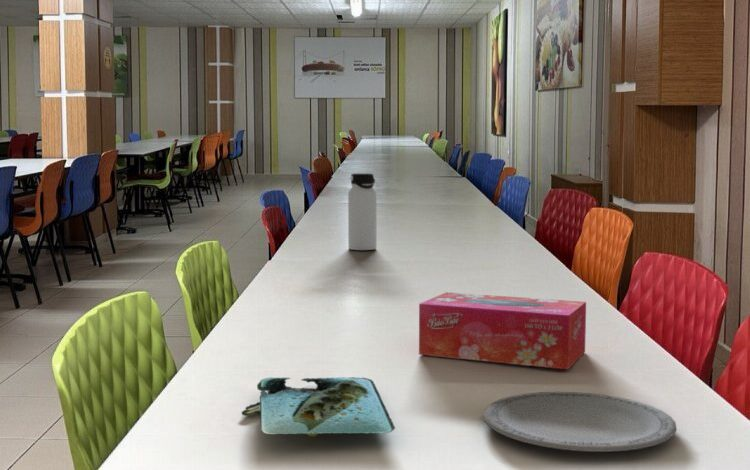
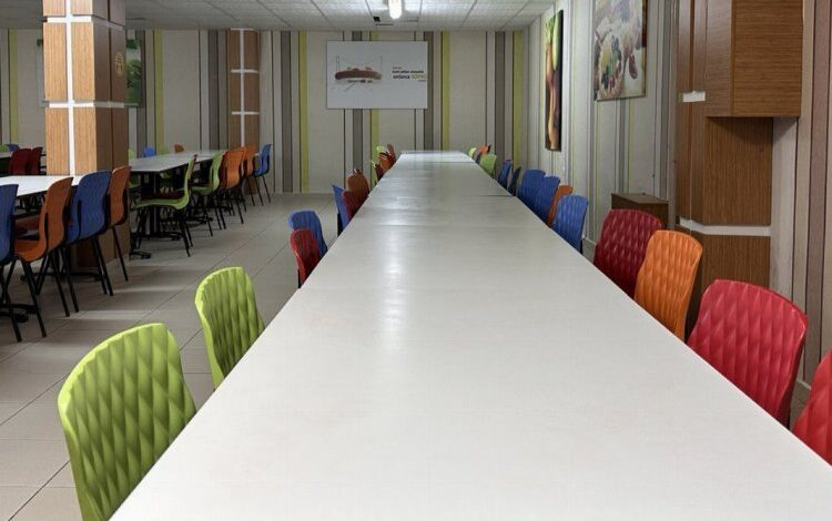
- water bottle (362, 211)
- plate (577, 422)
- tissue box (502, 328)
- platter (315, 403)
